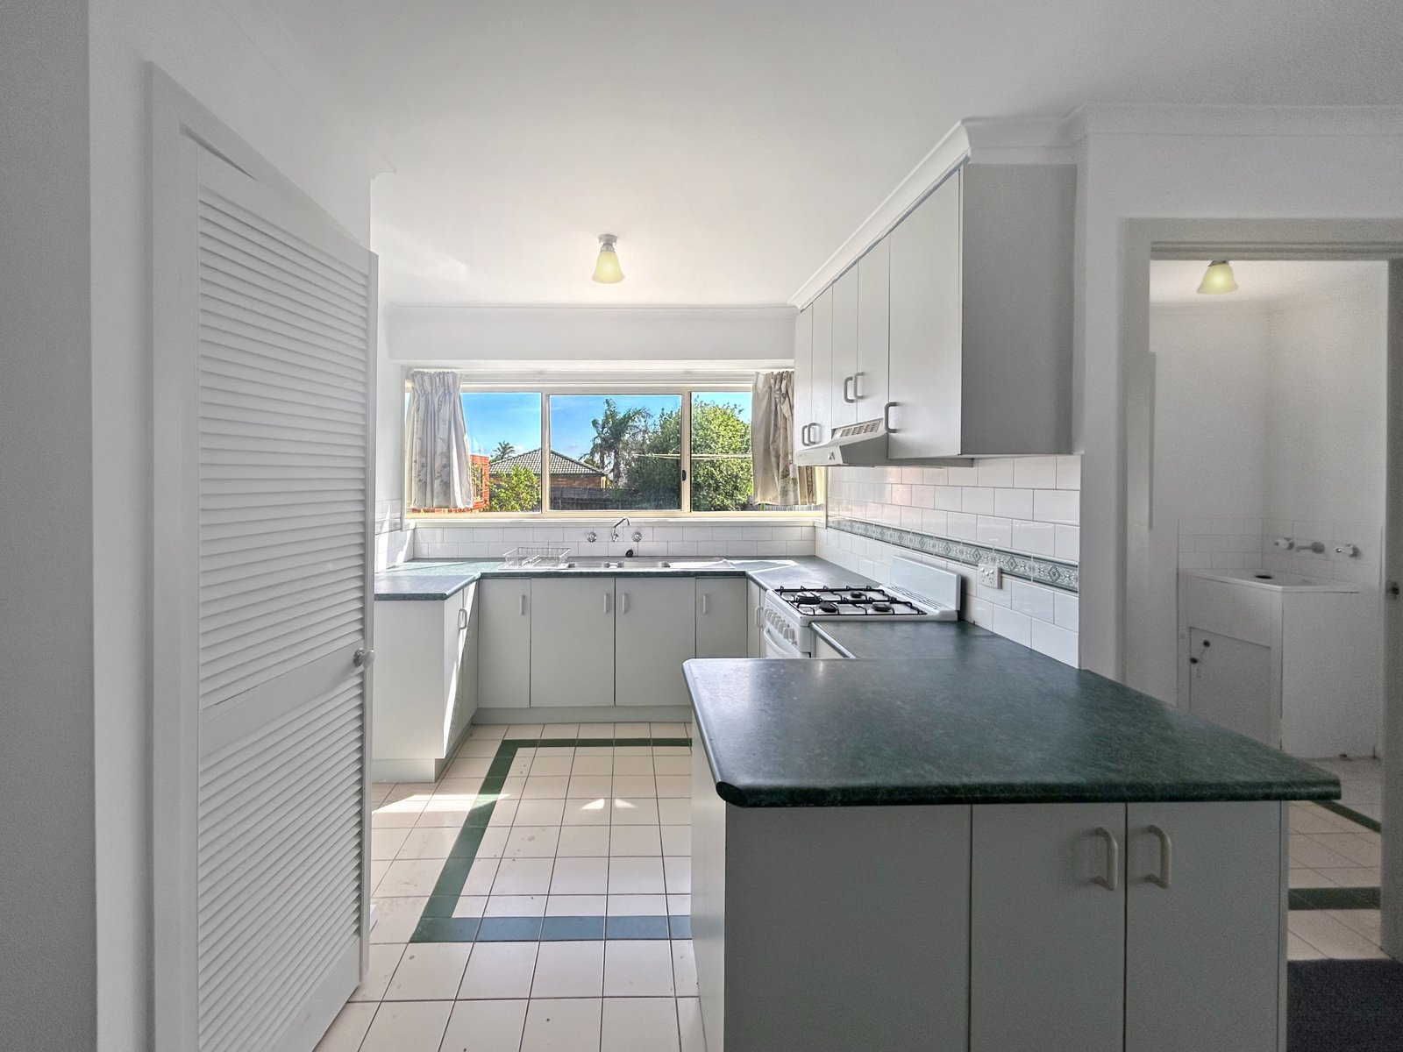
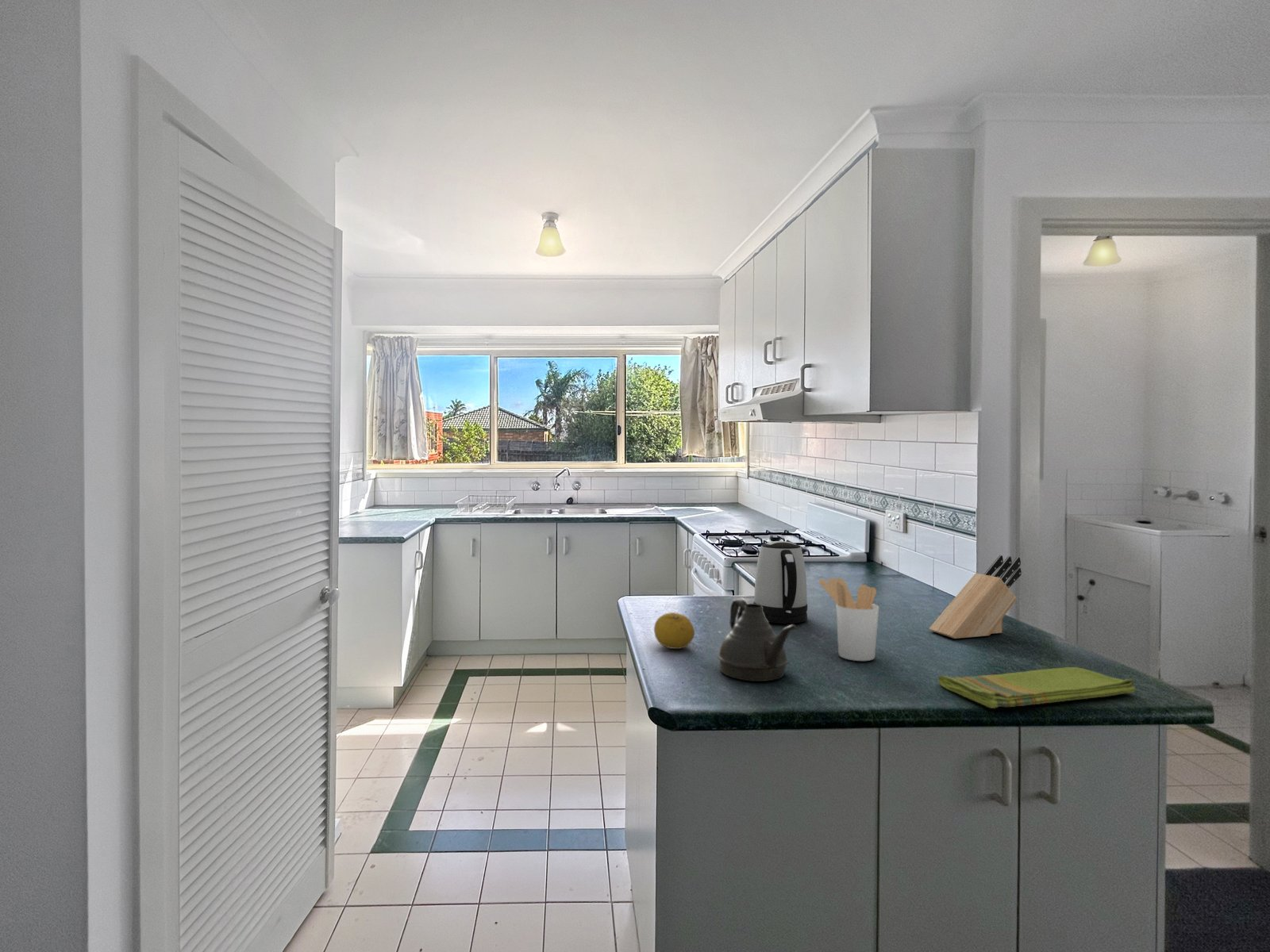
+ fruit (674, 630)
+ teapot (759, 642)
+ dish towel (1034, 682)
+ utensil holder (849, 616)
+ knife block (979, 594)
+ kettle (783, 581)
